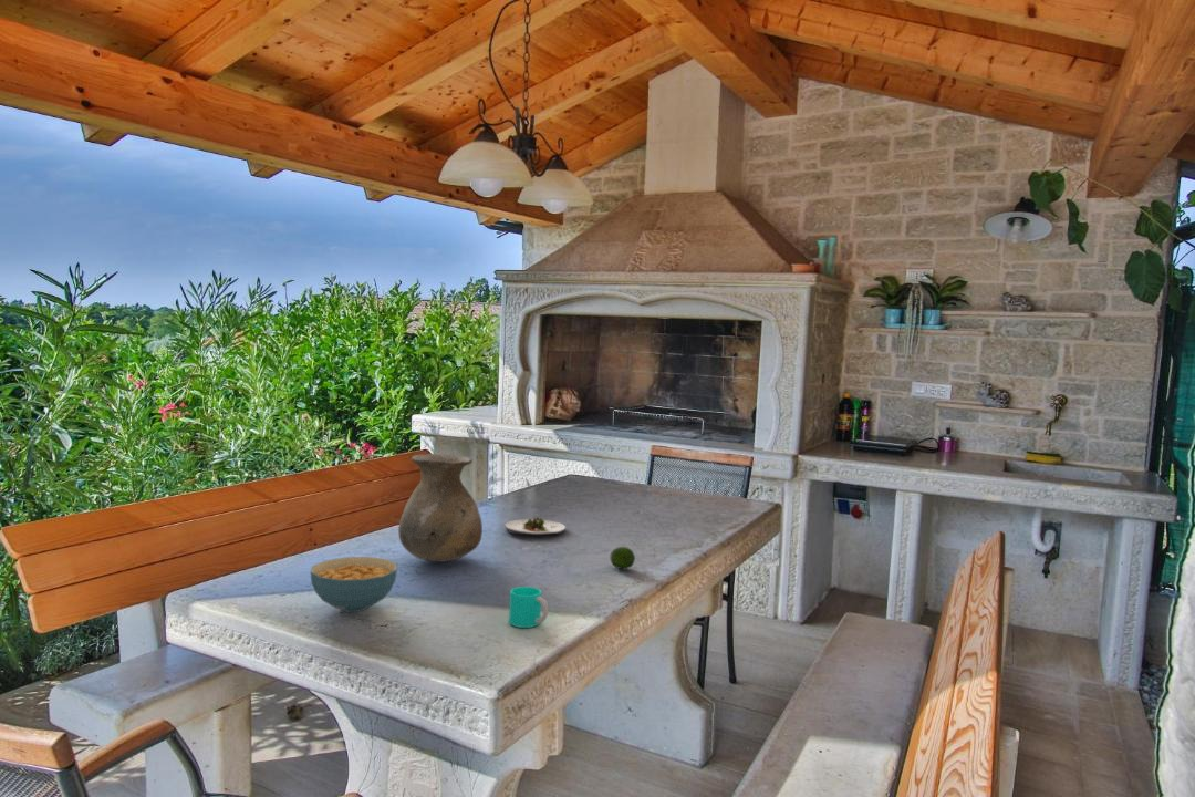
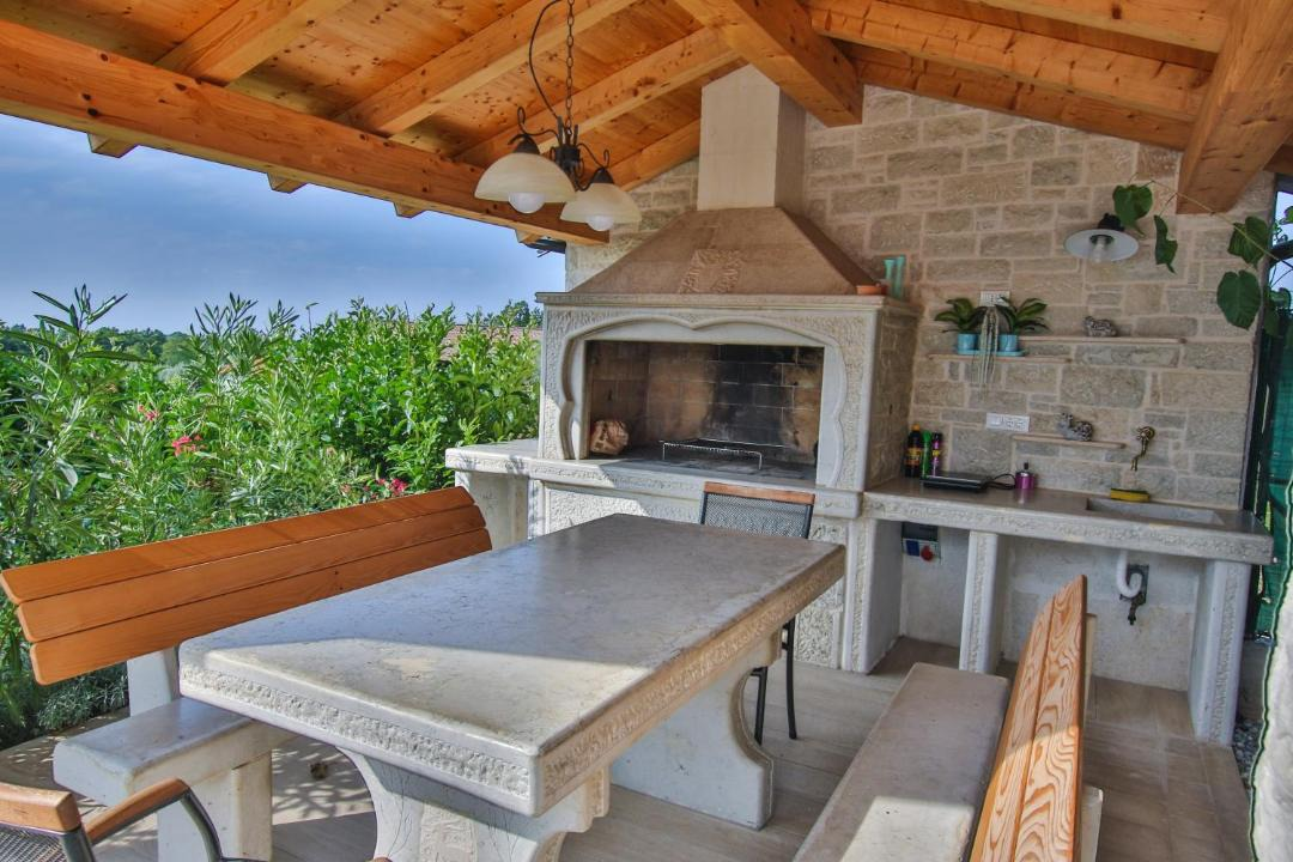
- salad plate (534, 522)
- fruit (622, 557)
- vase (441, 508)
- cereal bowl (354, 588)
- cup (530, 608)
